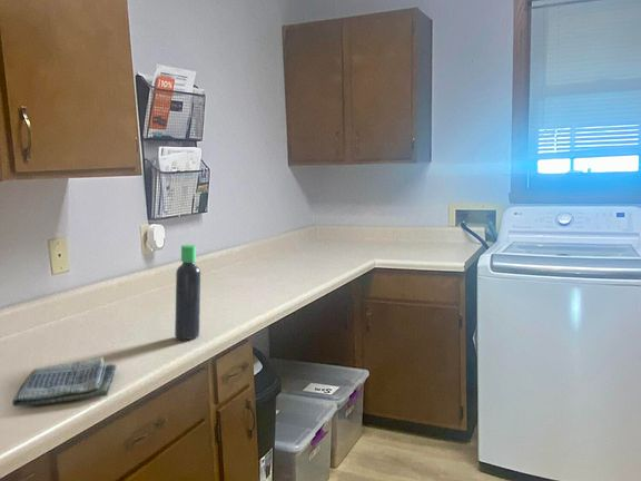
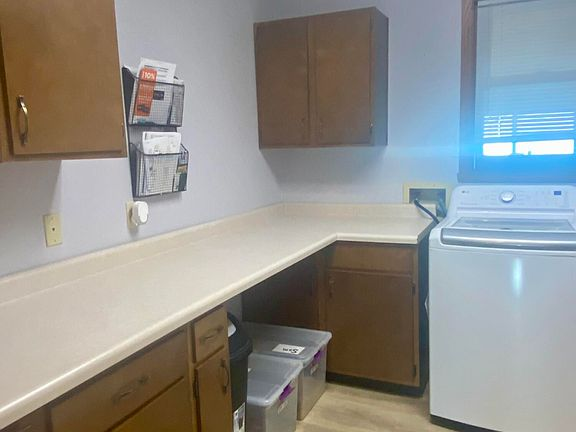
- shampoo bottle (186, 291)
- dish towel (68, 380)
